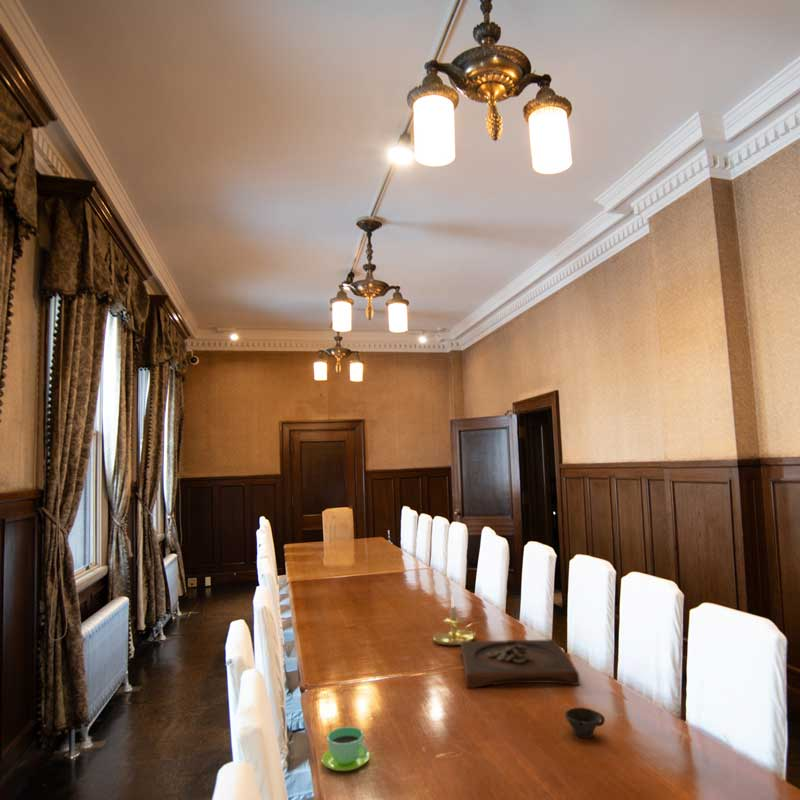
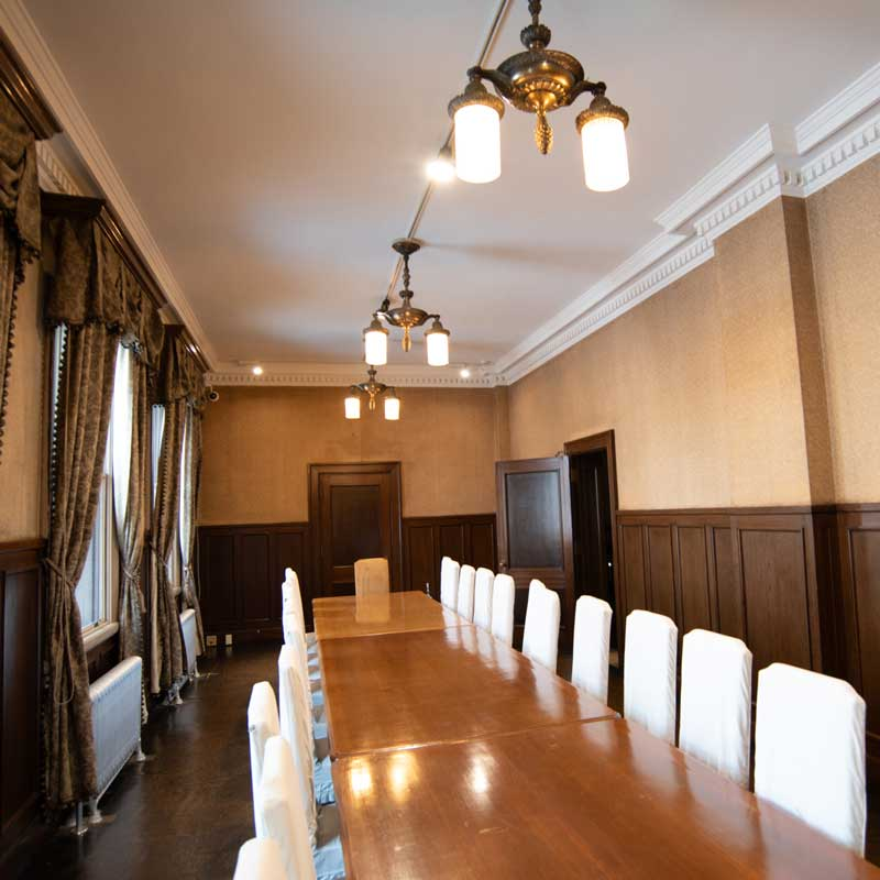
- wooden tray (514, 653)
- candle holder (456, 617)
- cup (585, 724)
- cup (346, 749)
